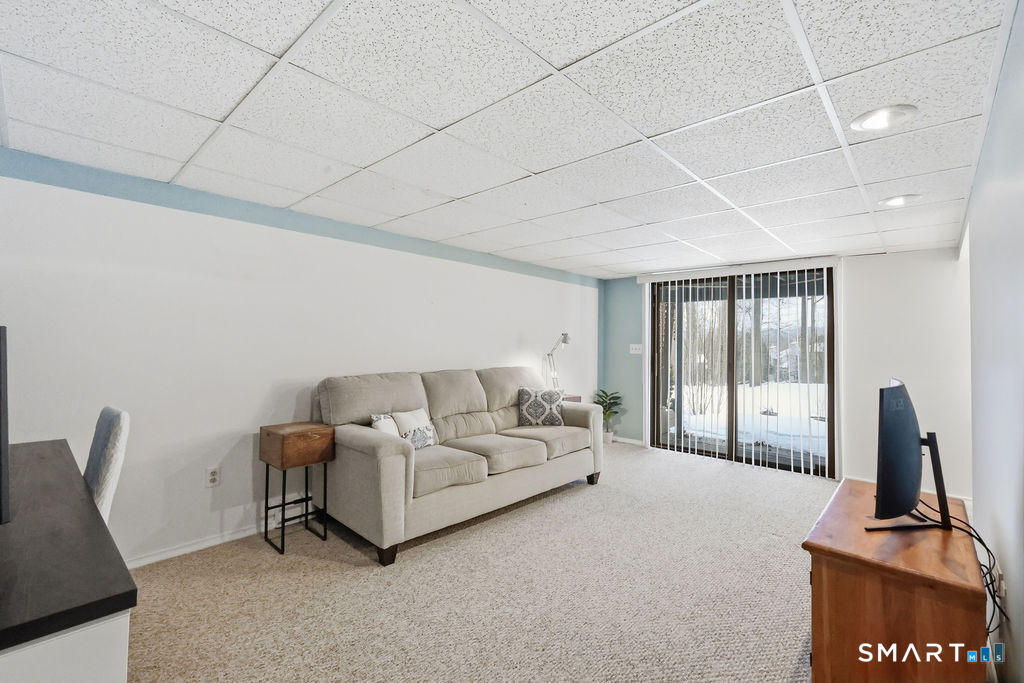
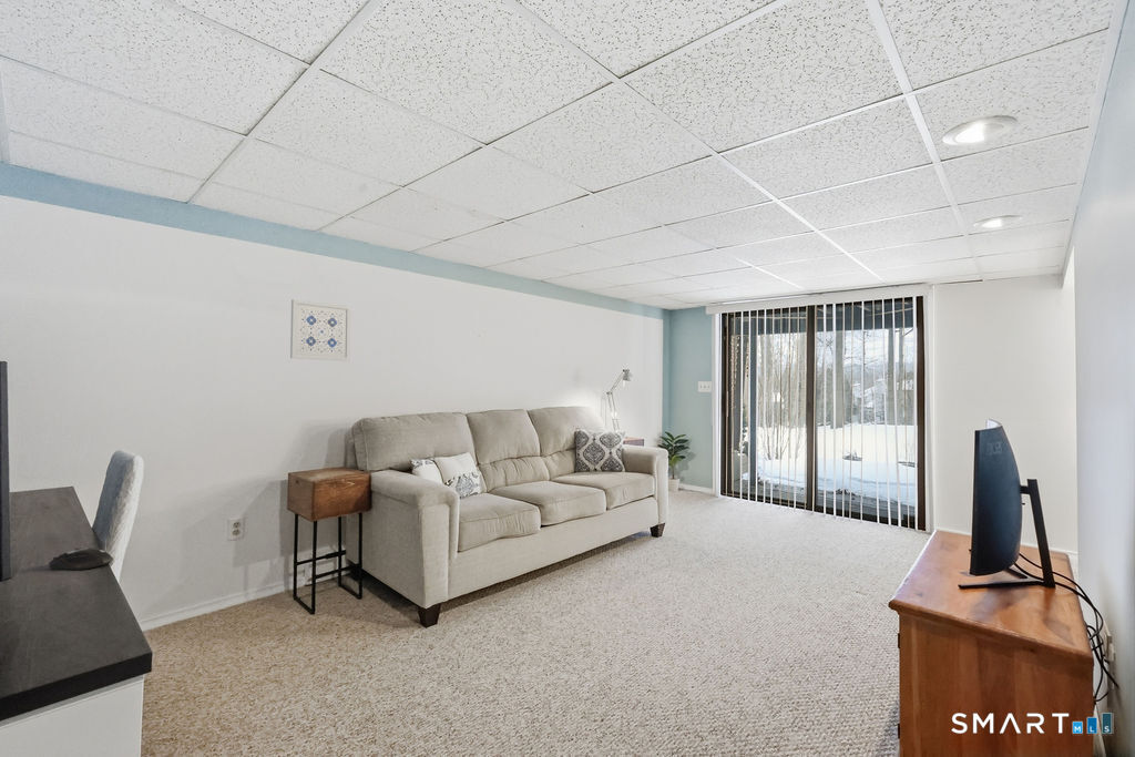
+ computer mouse (81, 556)
+ wall art (321, 330)
